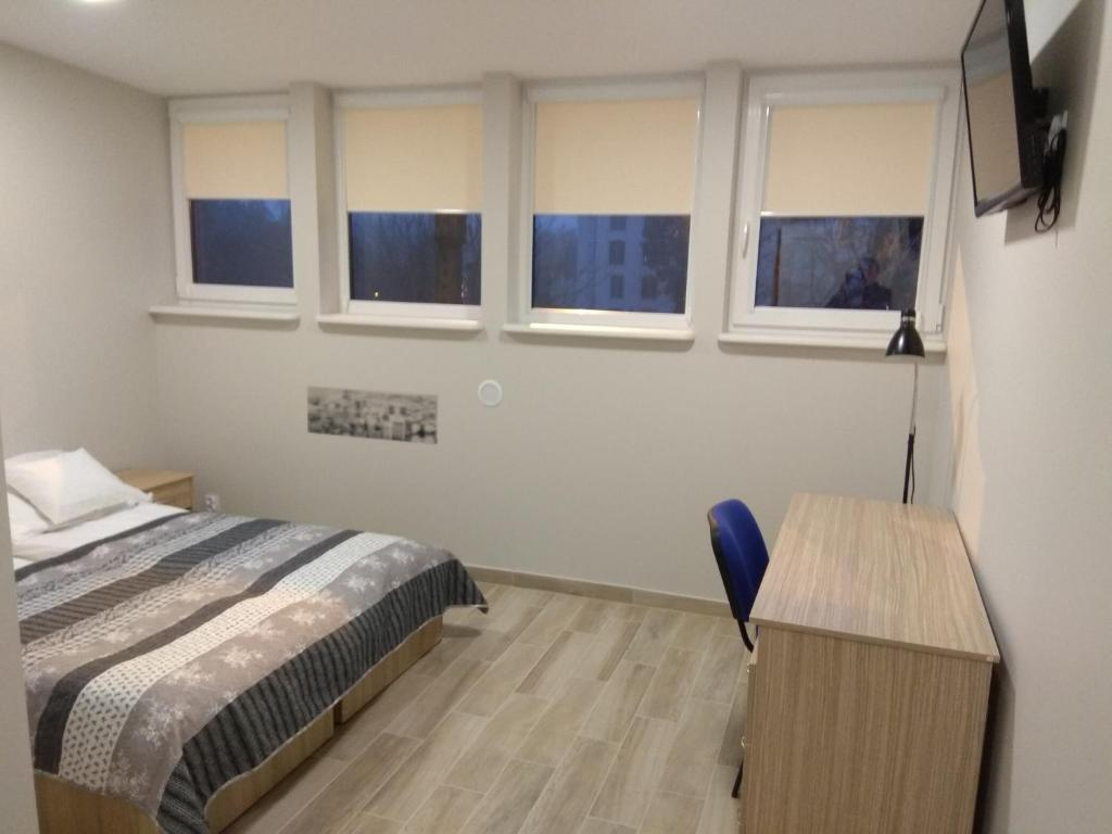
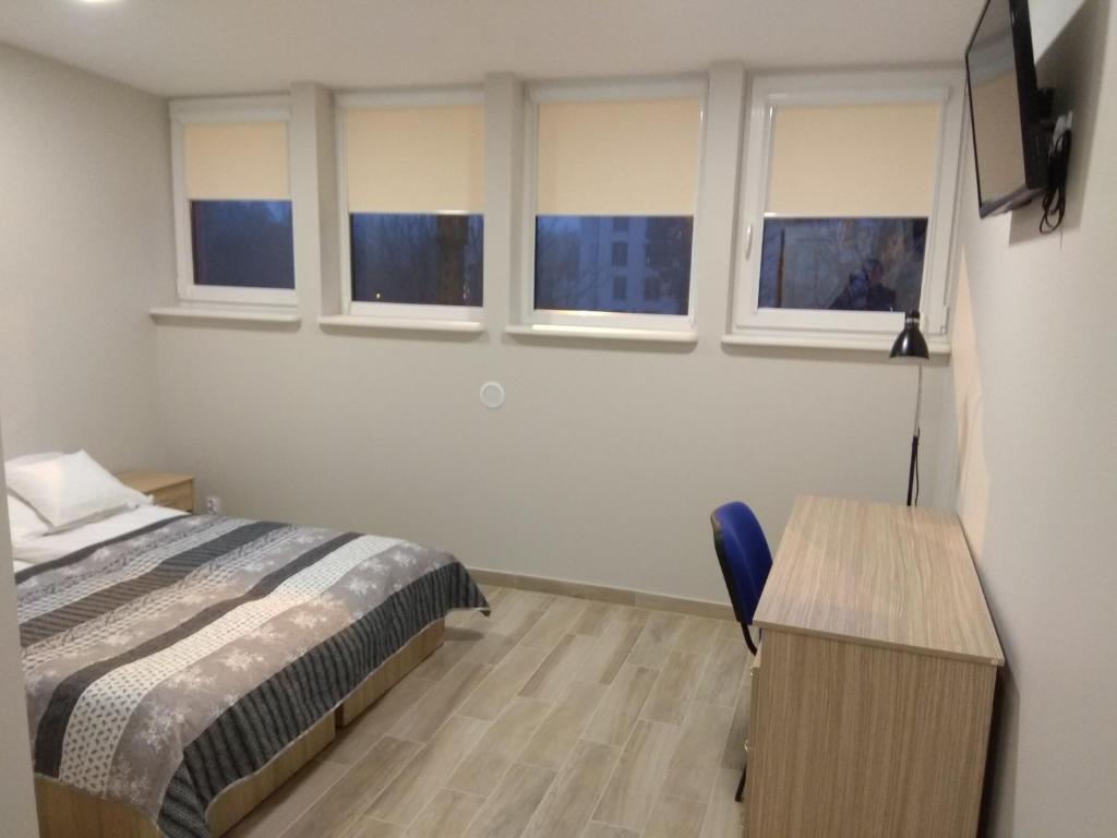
- wall art (370, 414)
